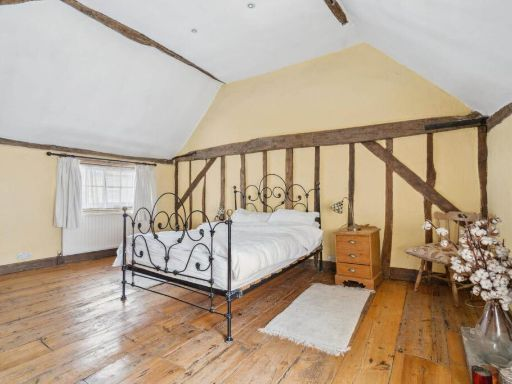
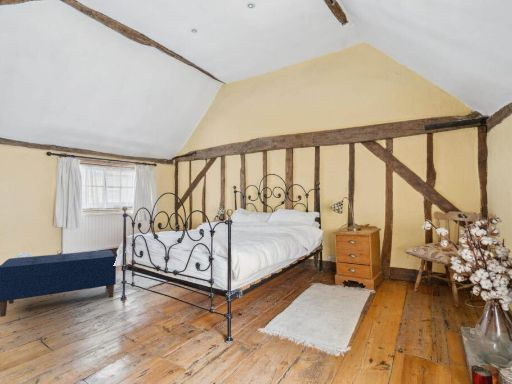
+ bench (62, 278)
